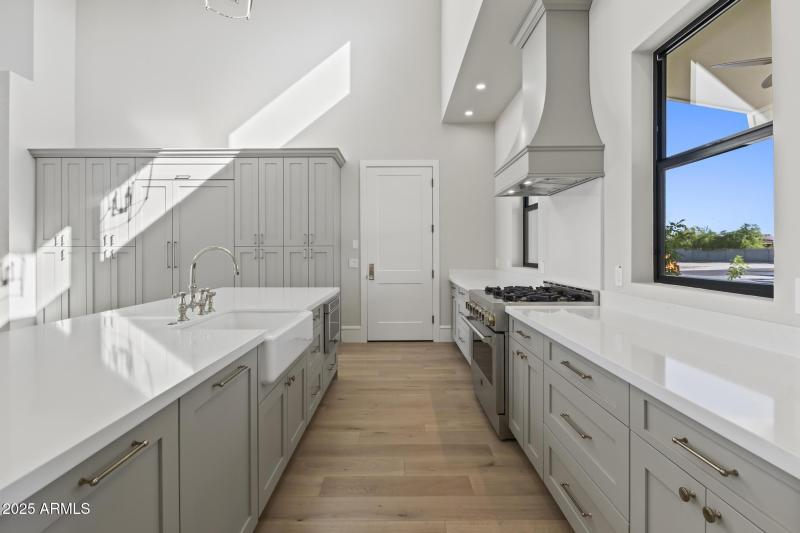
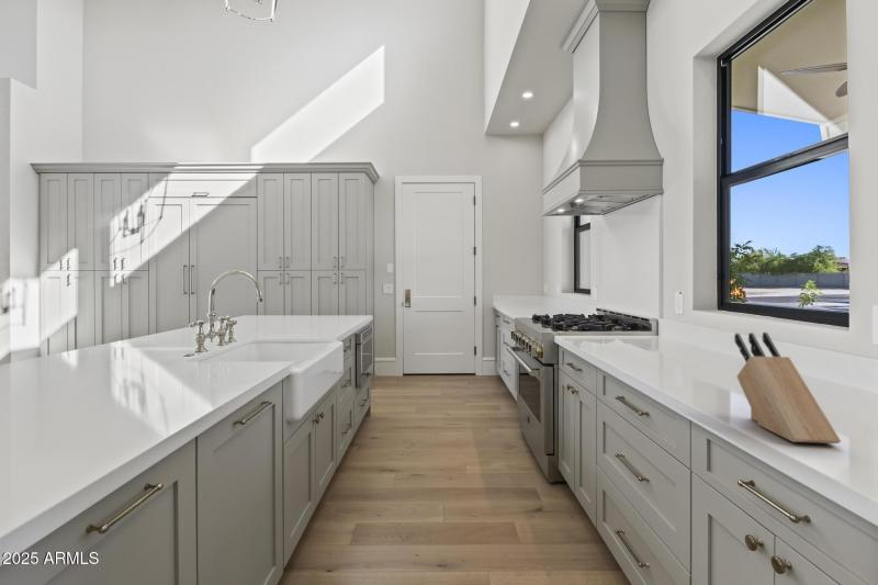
+ knife block (777, 380)
